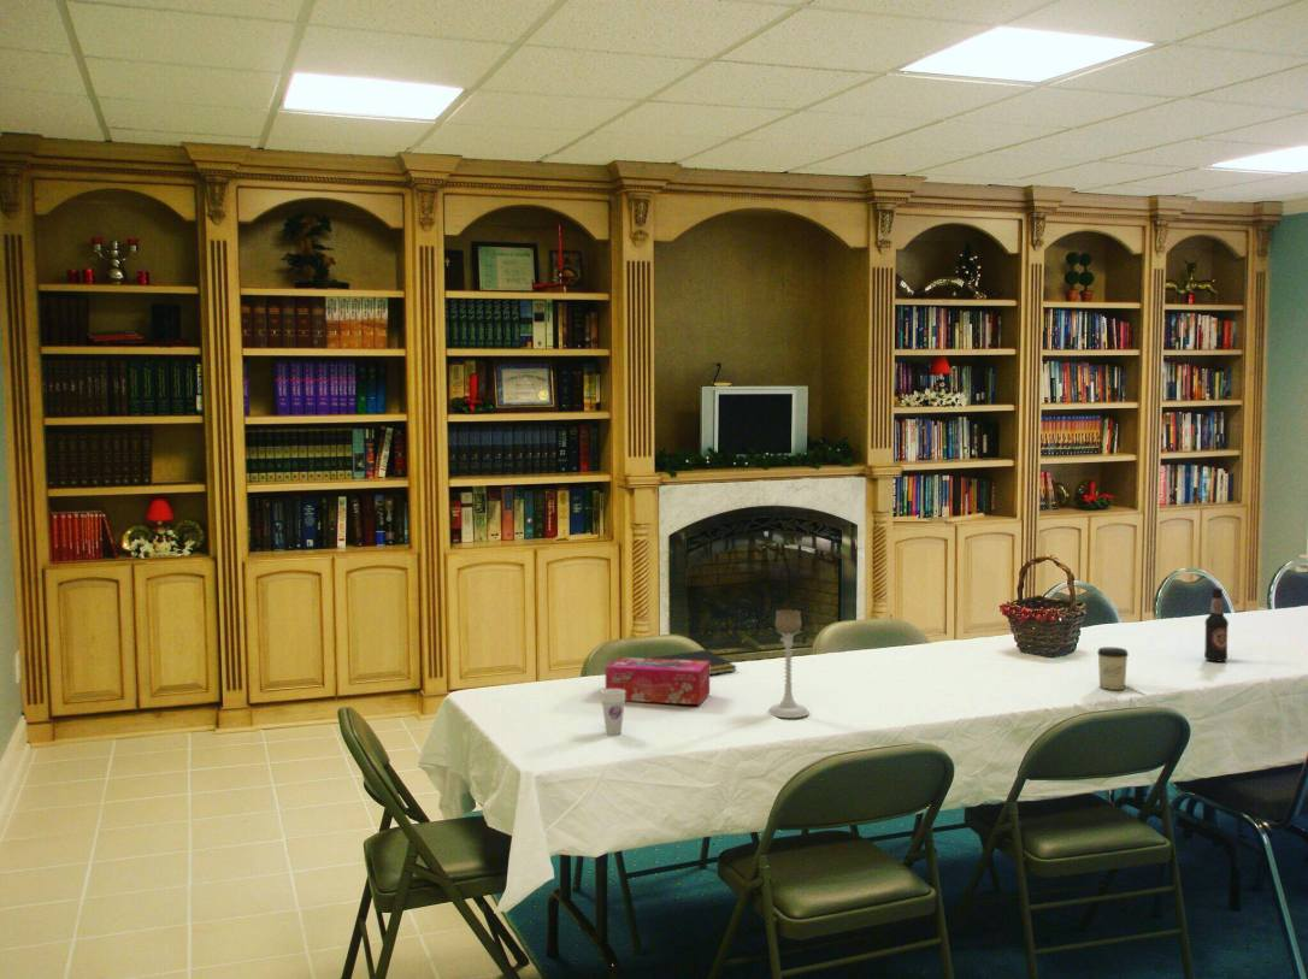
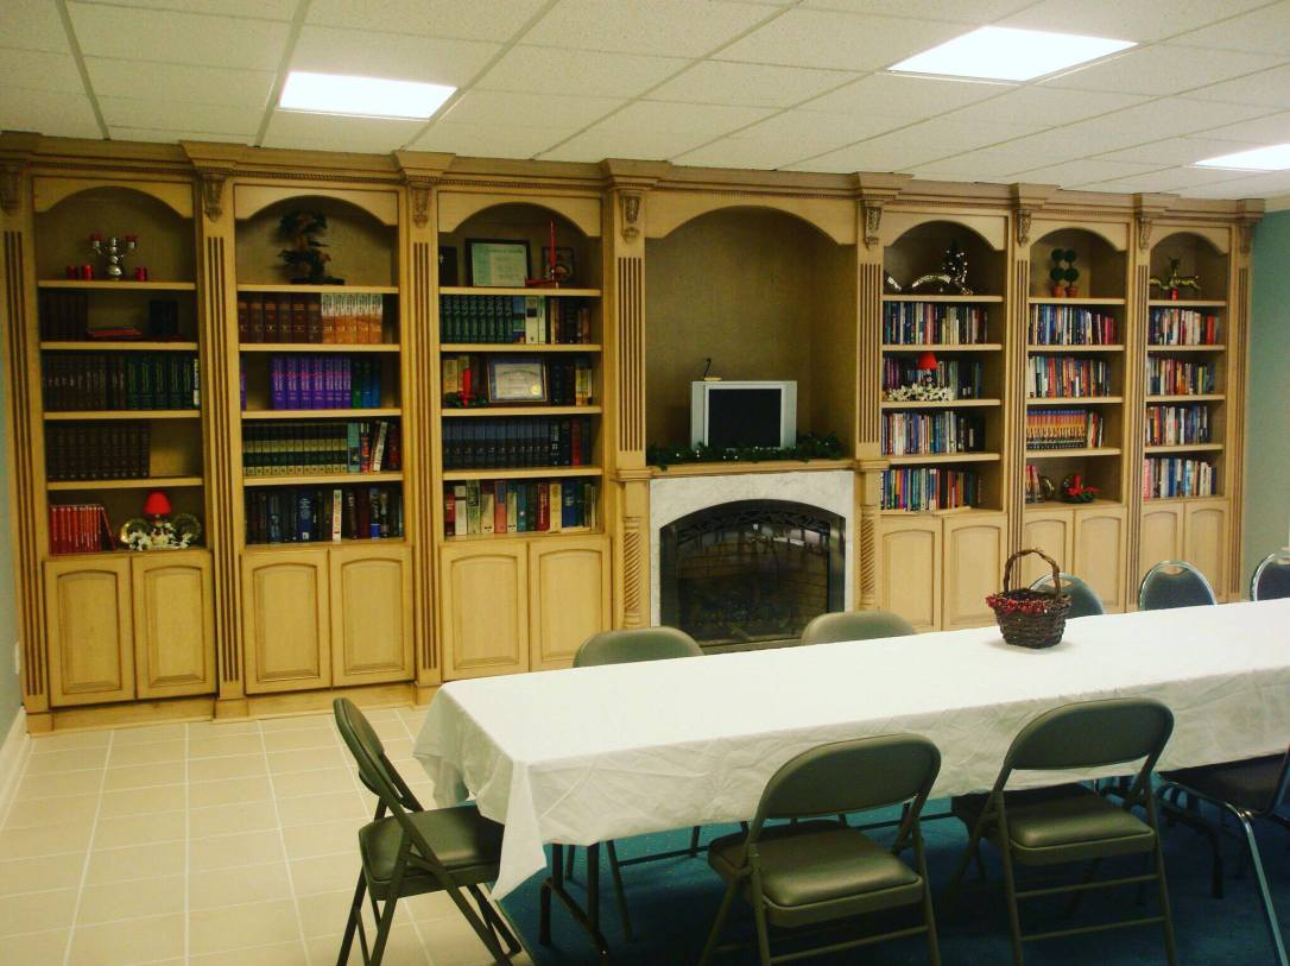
- tissue box (658, 679)
- cup (613, 712)
- candle holder (788, 662)
- cup (1112, 668)
- notepad (694, 660)
- bottle (1216, 624)
